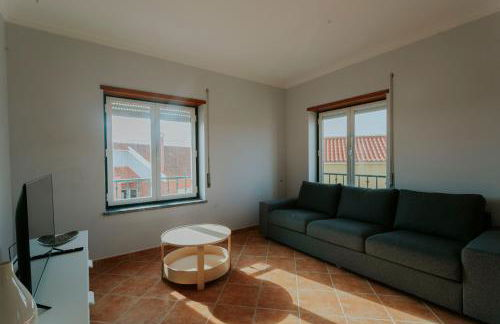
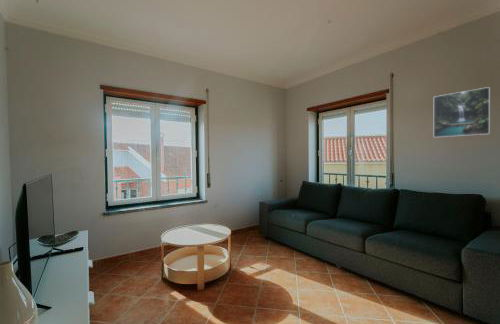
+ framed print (460, 114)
